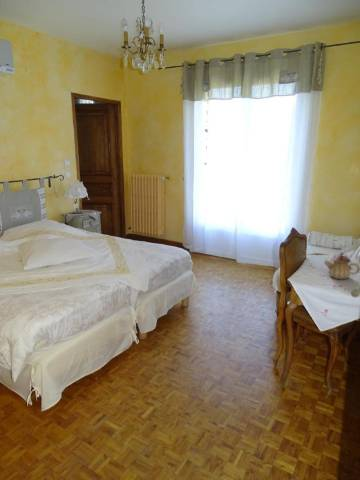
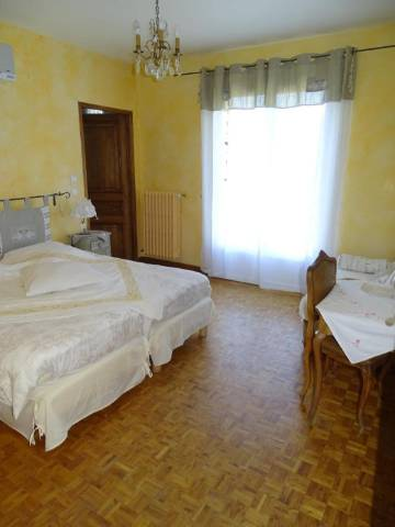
- teapot (341, 264)
